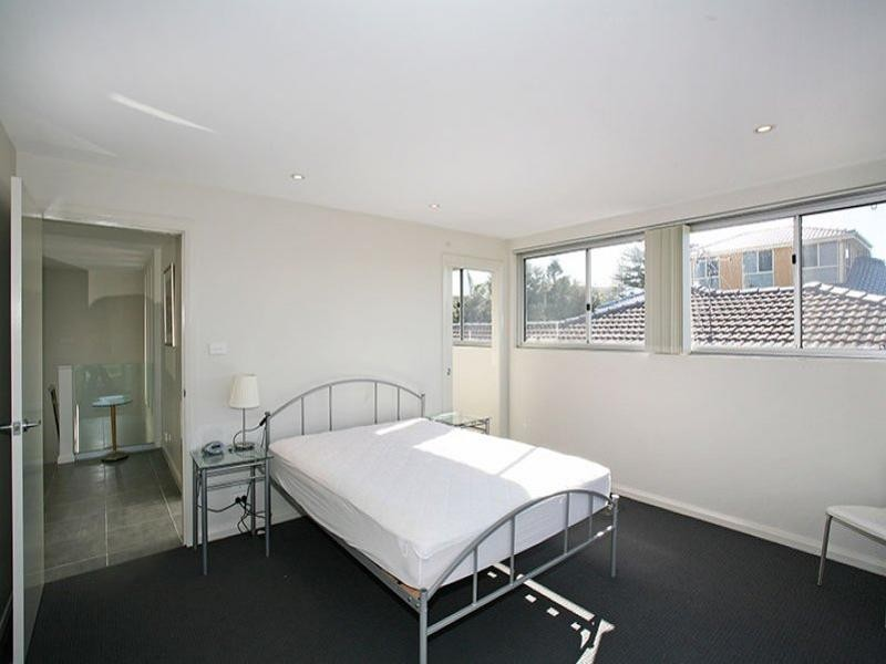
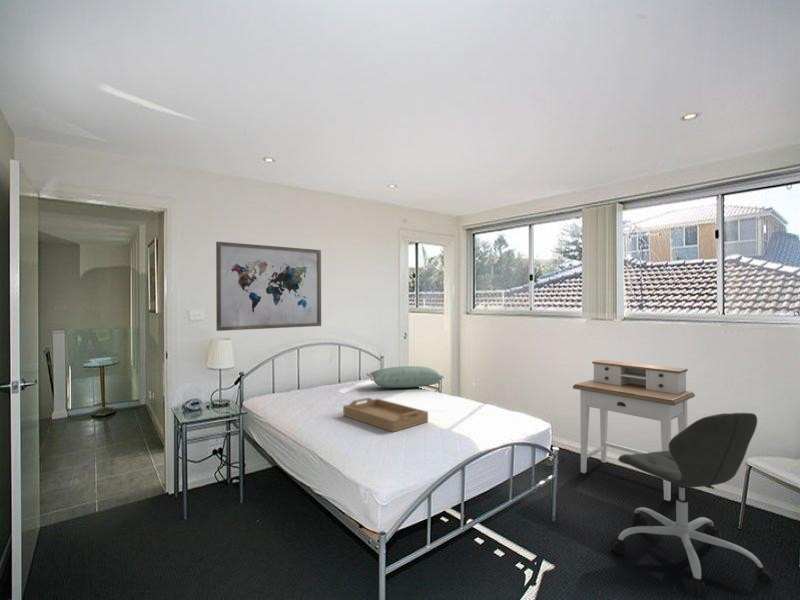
+ office chair (685, 478)
+ pillow (404, 376)
+ wall art (272, 287)
+ desk (633, 415)
+ serving tray (384, 412)
